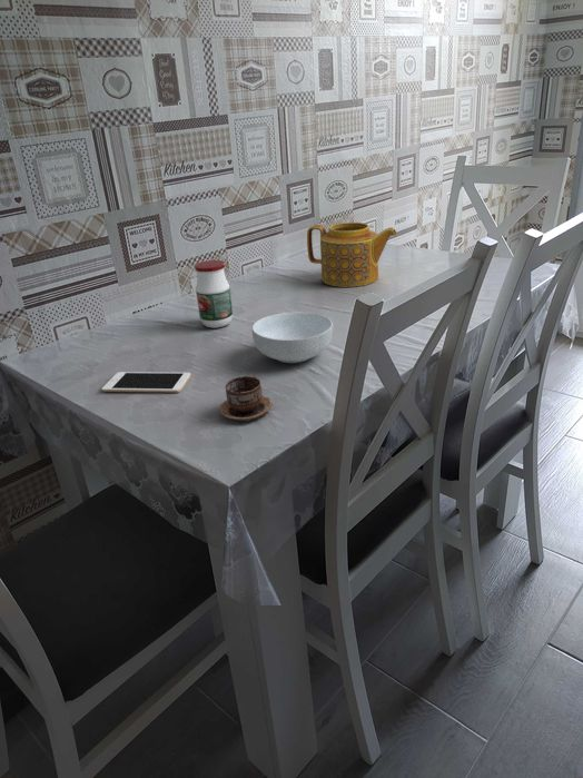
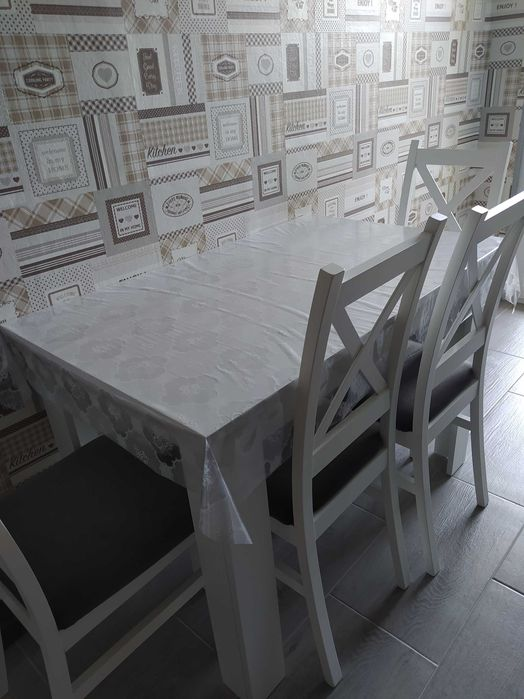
- jar (213, 294)
- teapot (350, 253)
- cell phone (147, 382)
- cereal bowl (293, 339)
- cup (245, 395)
